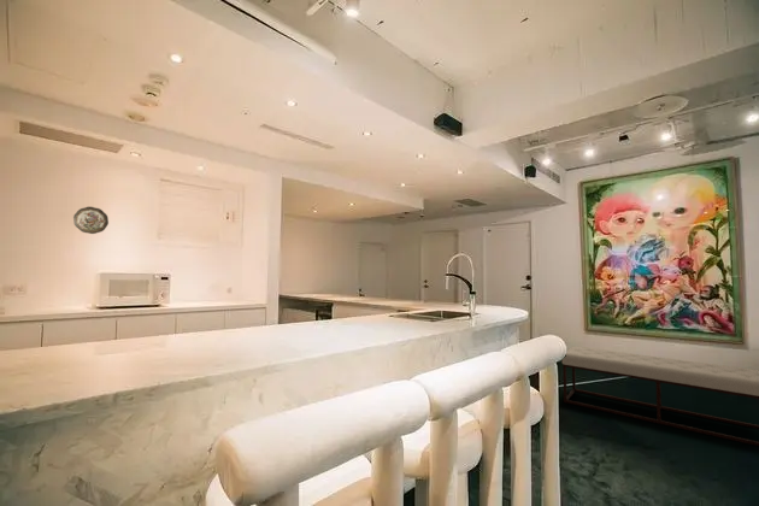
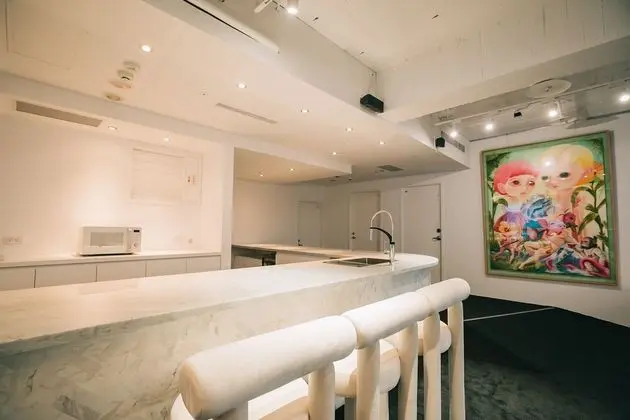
- bench (658, 388)
- decorative plate (90, 219)
